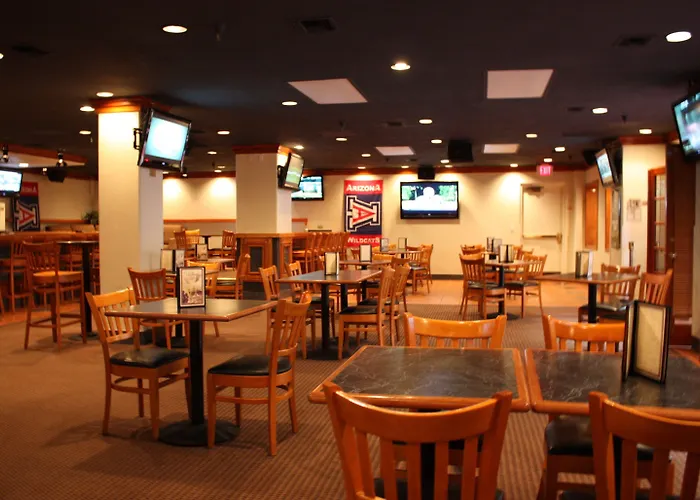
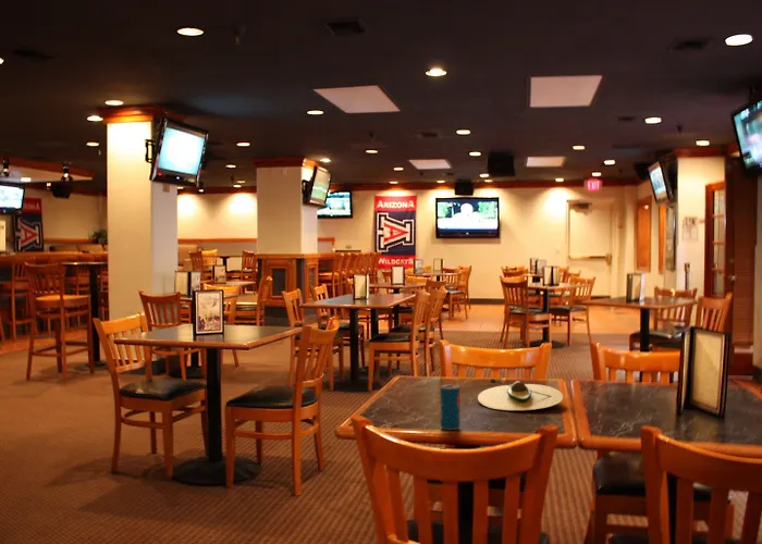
+ beverage can (450, 406)
+ avocado (519, 391)
